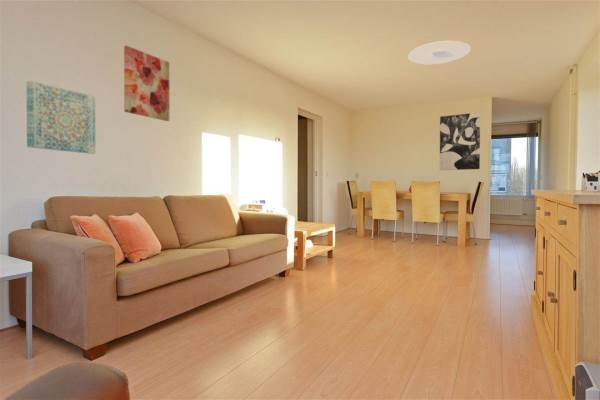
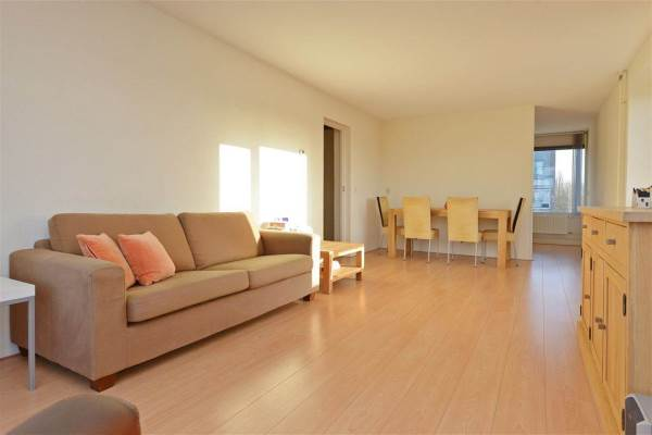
- wall art (63, 120)
- wall art (148, 85)
- wall art (459, 142)
- ceiling light (438, 50)
